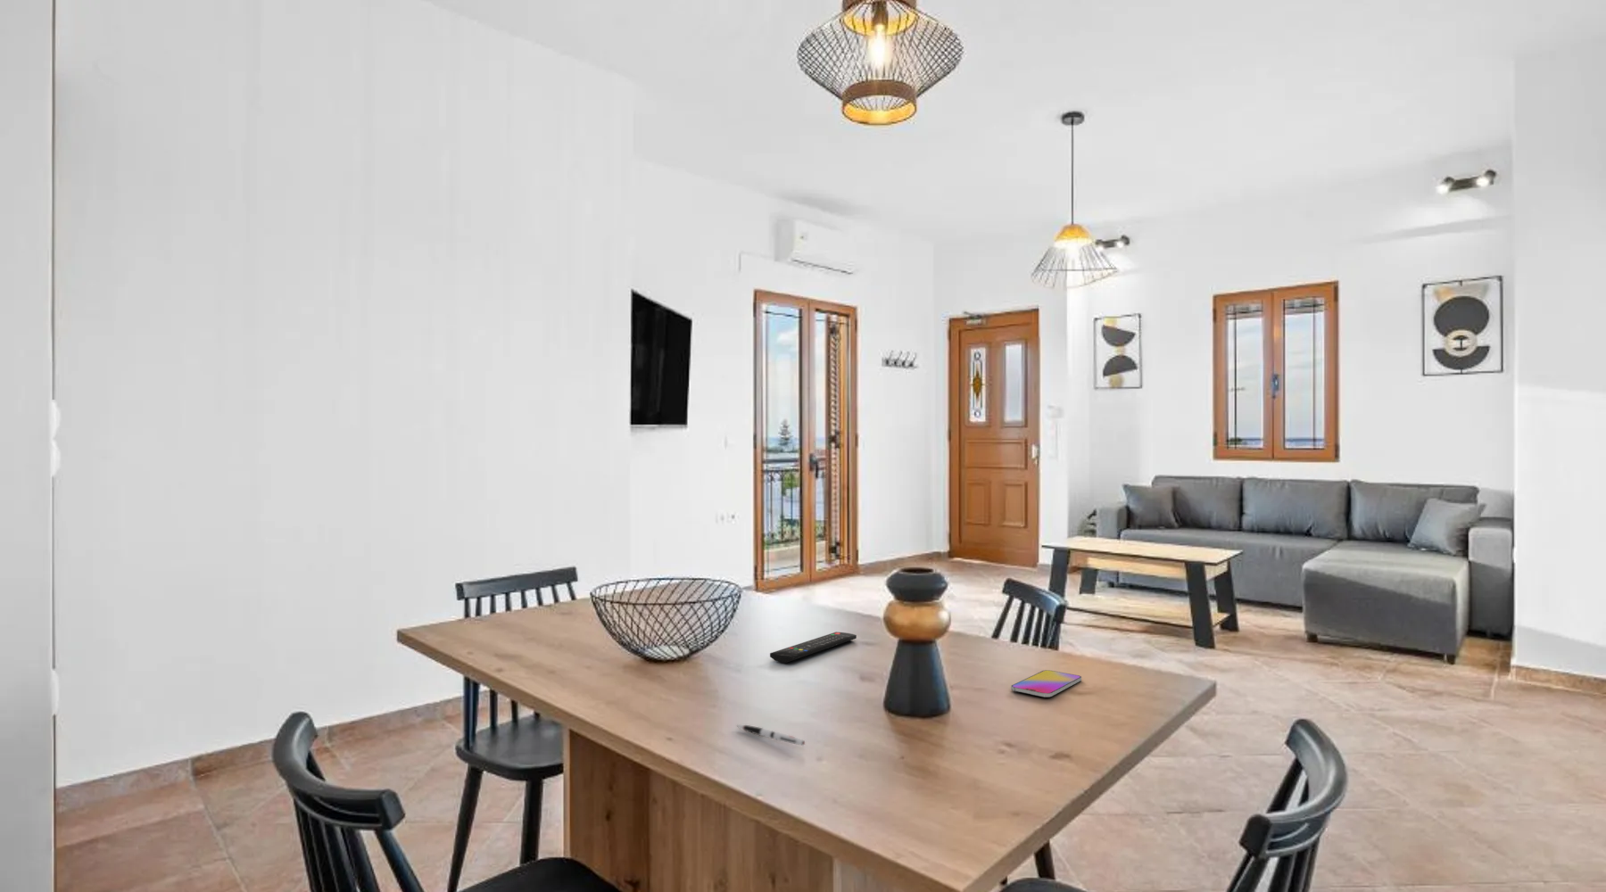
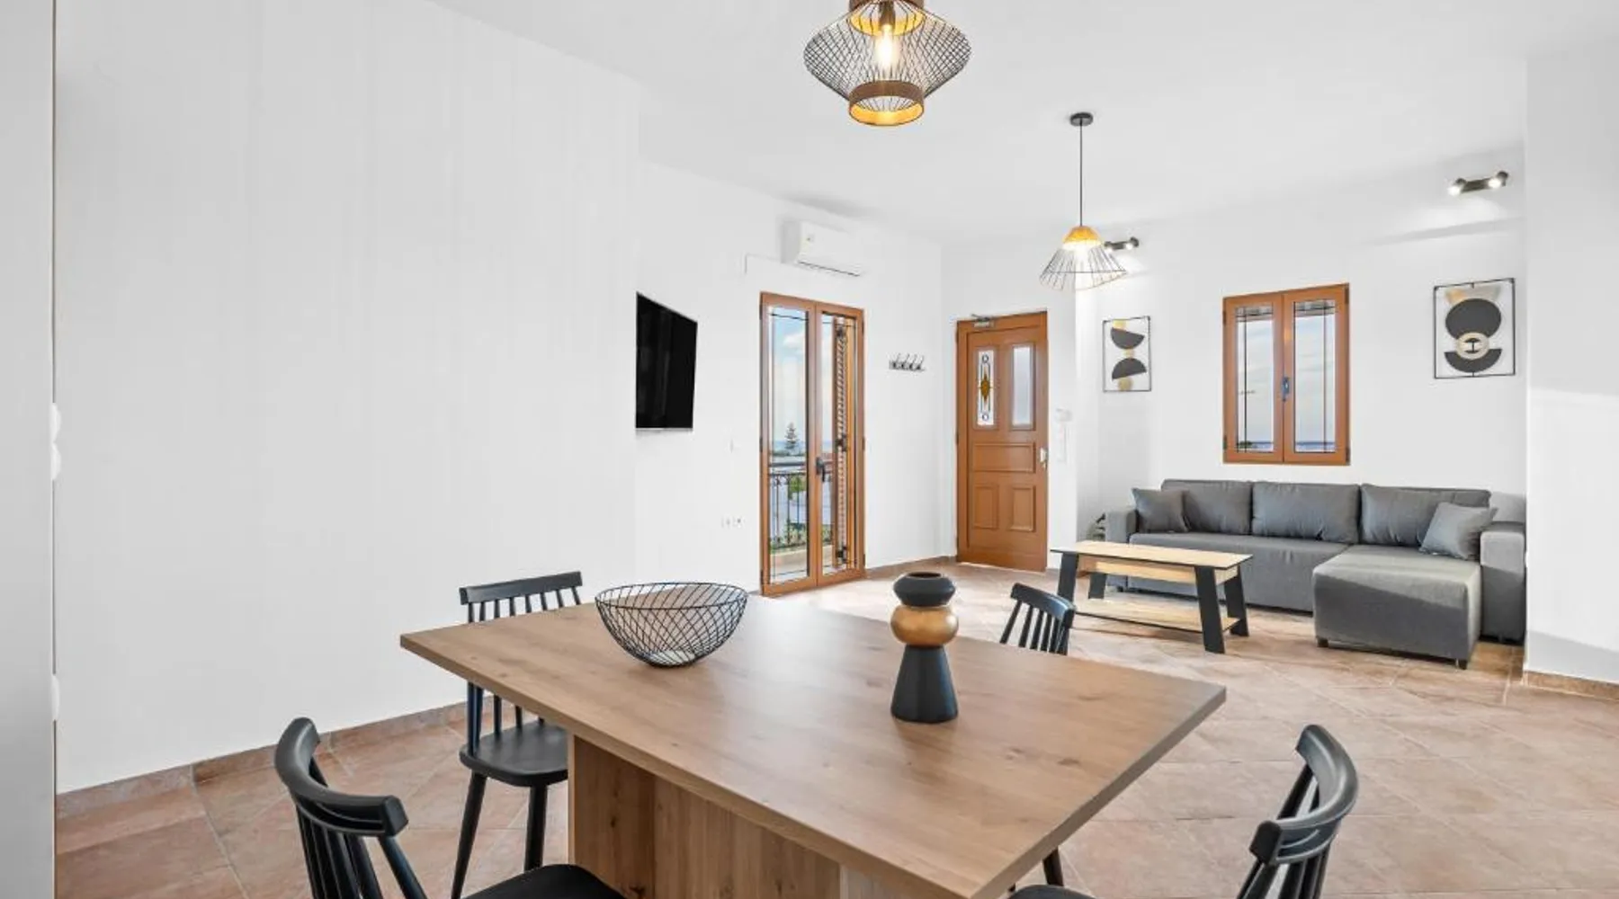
- smartphone (1047, 682)
- remote control (815, 647)
- pen (768, 733)
